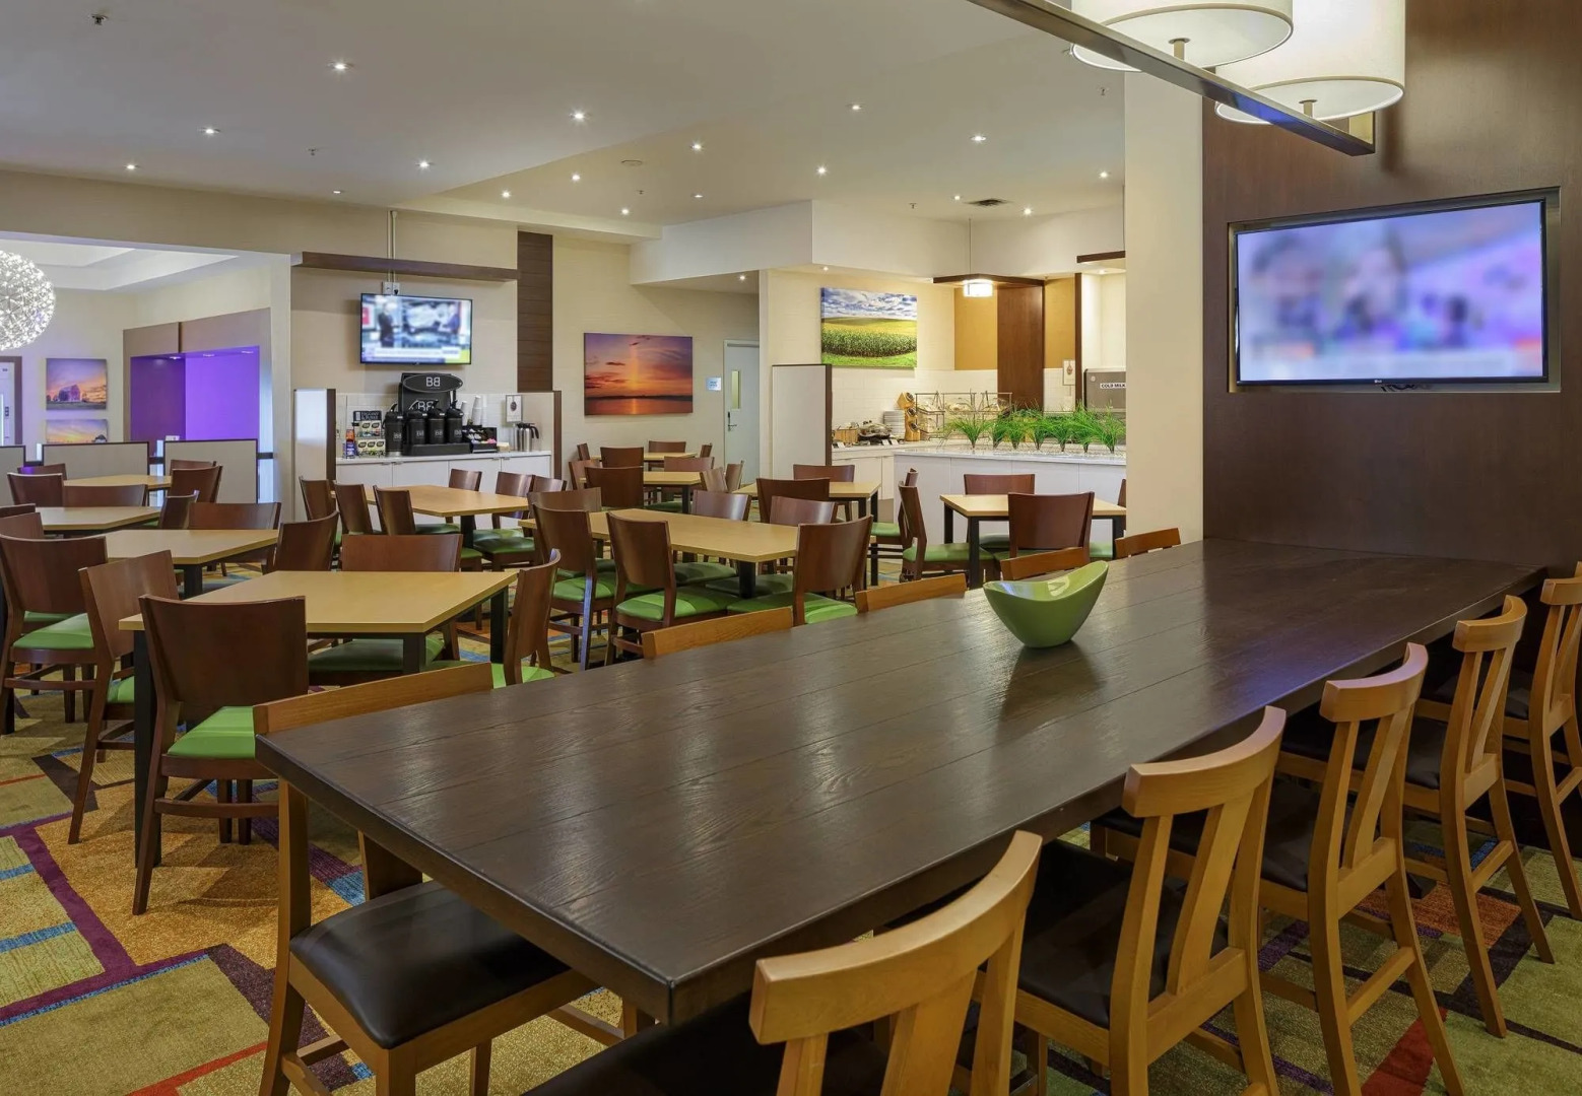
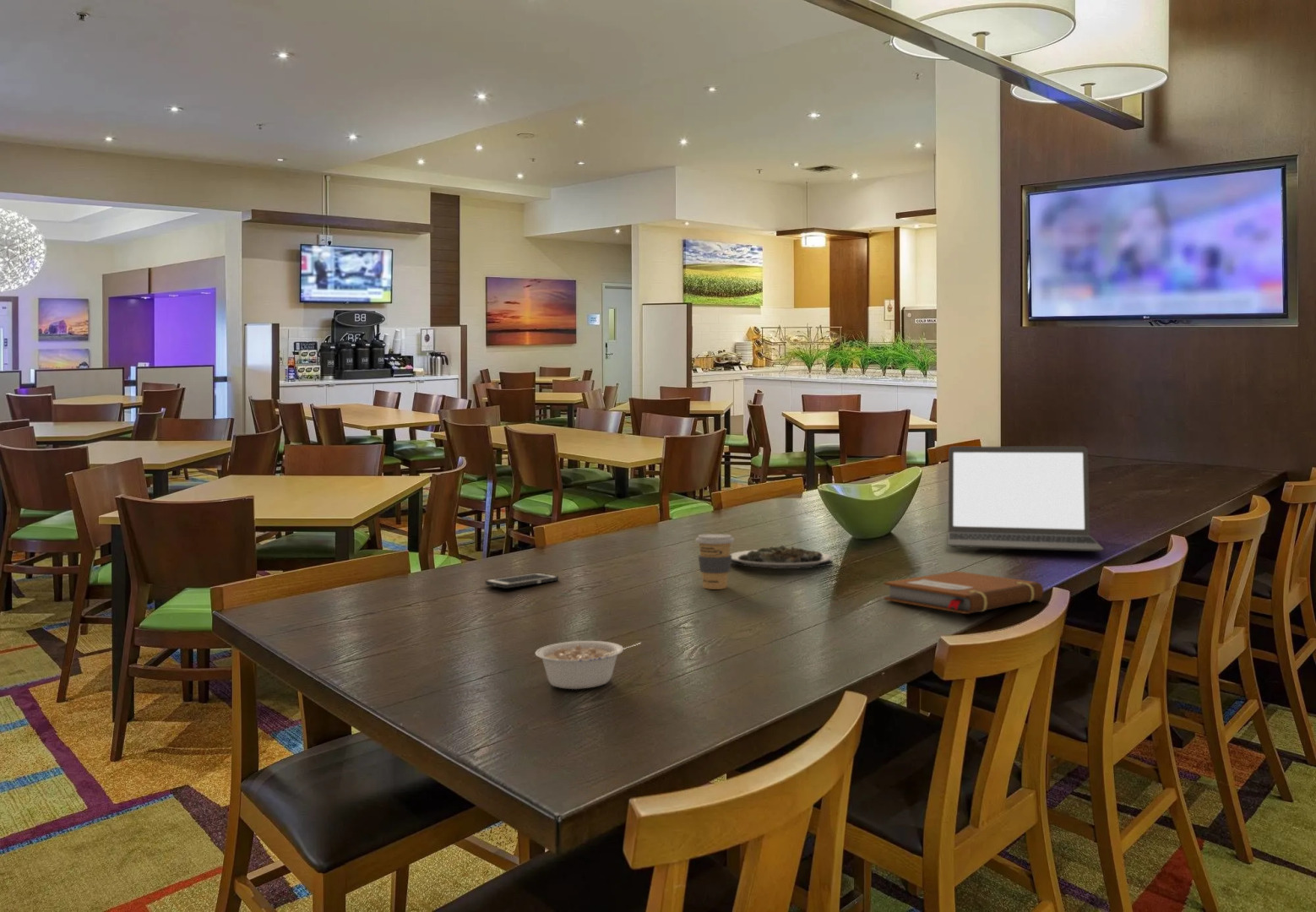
+ coffee cup (715, 561)
+ laptop (1020, 495)
+ plate (780, 556)
+ notebook (961, 591)
+ legume (583, 662)
+ cell phone (522, 580)
